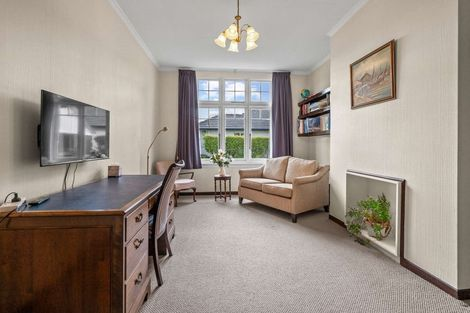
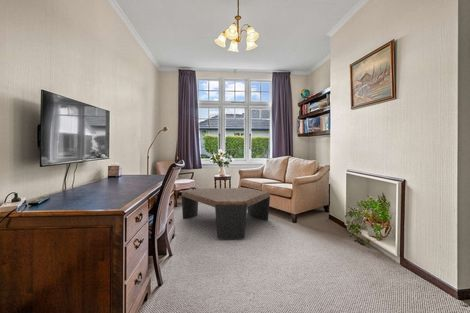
+ coffee table (226, 209)
